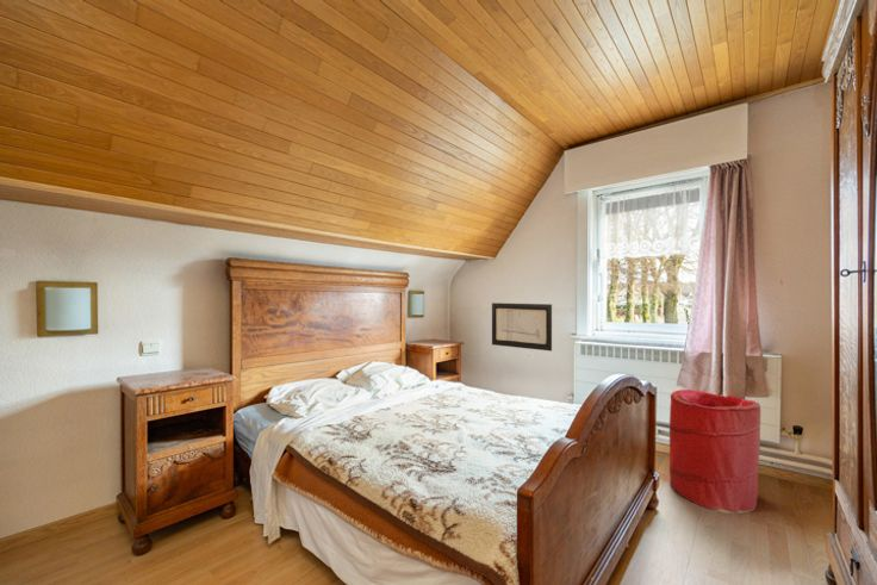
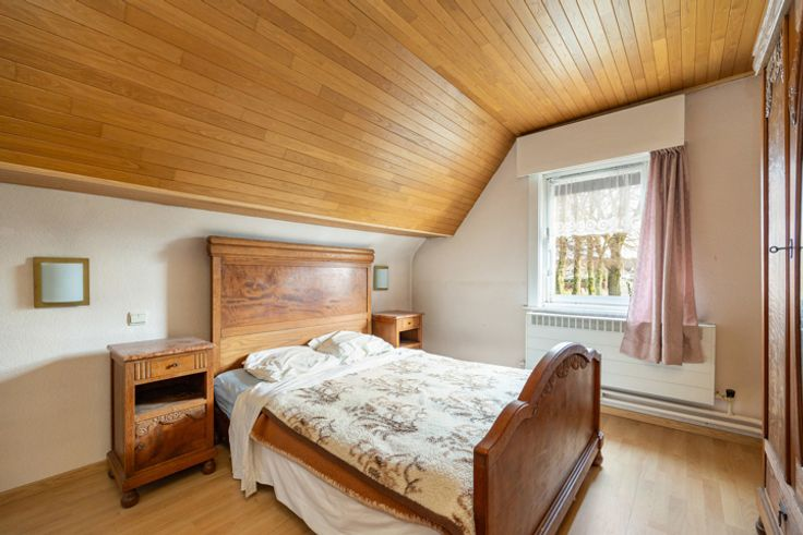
- wall art (520, 325)
- laundry hamper (713, 443)
